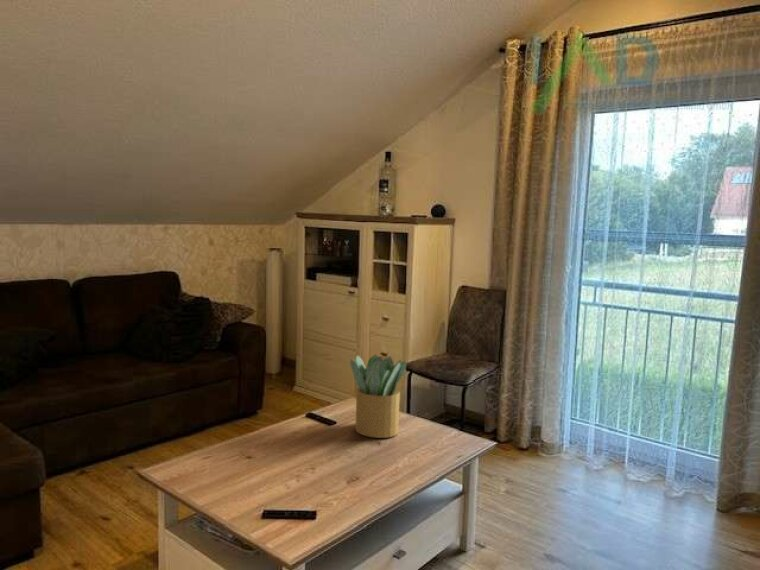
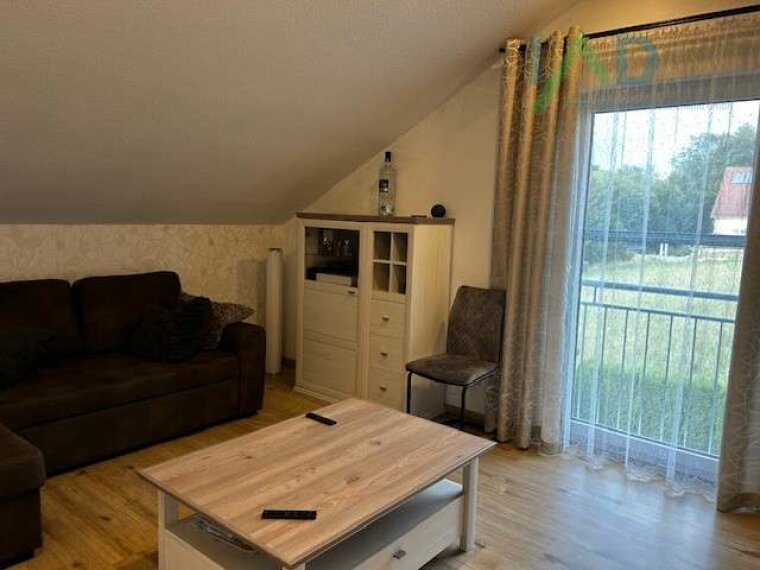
- potted plant (375, 393)
